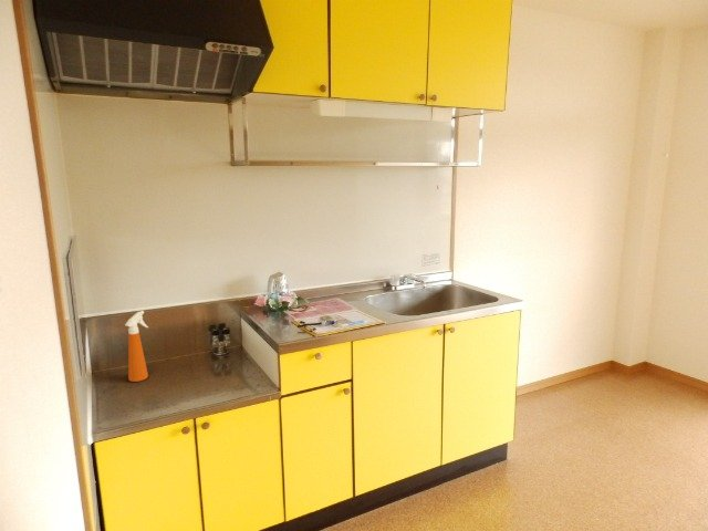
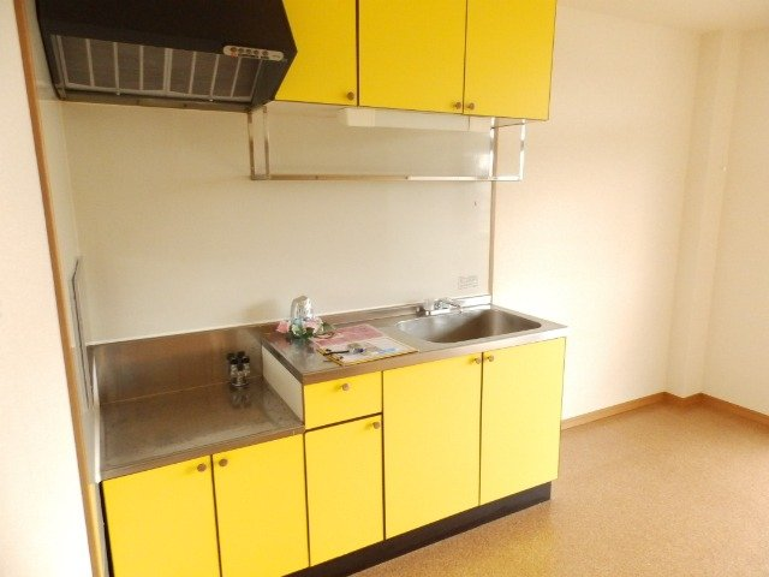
- spray bottle (138, 344)
